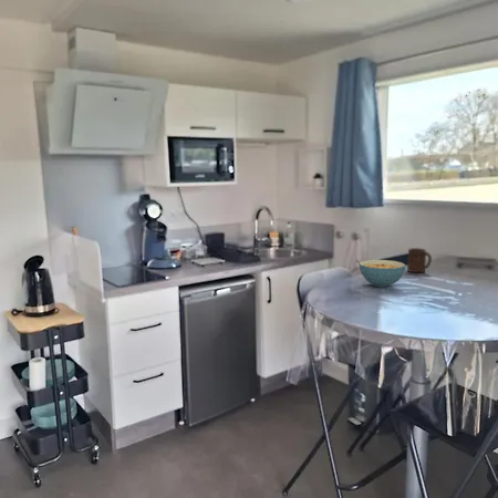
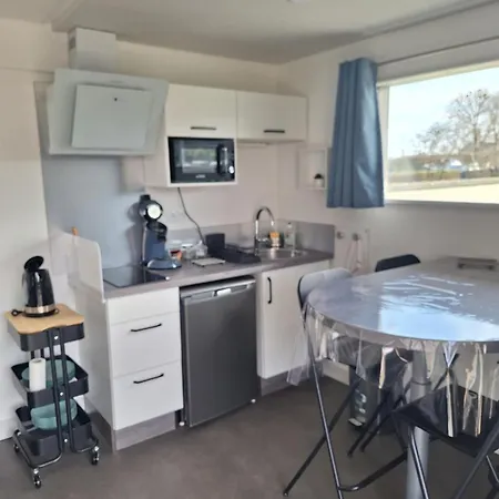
- cereal bowl (381, 274)
- cup (418, 260)
